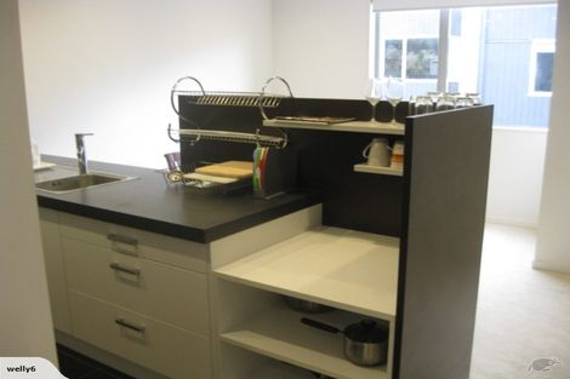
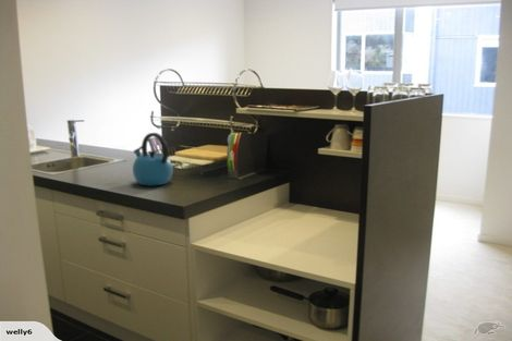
+ kettle (150, 157)
